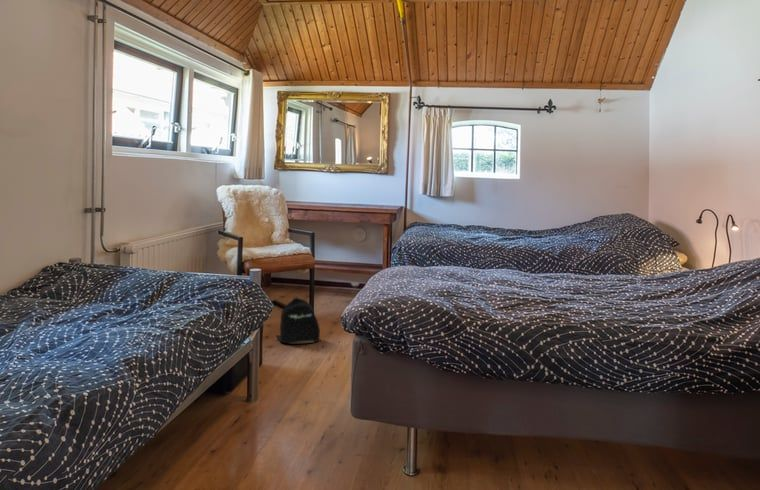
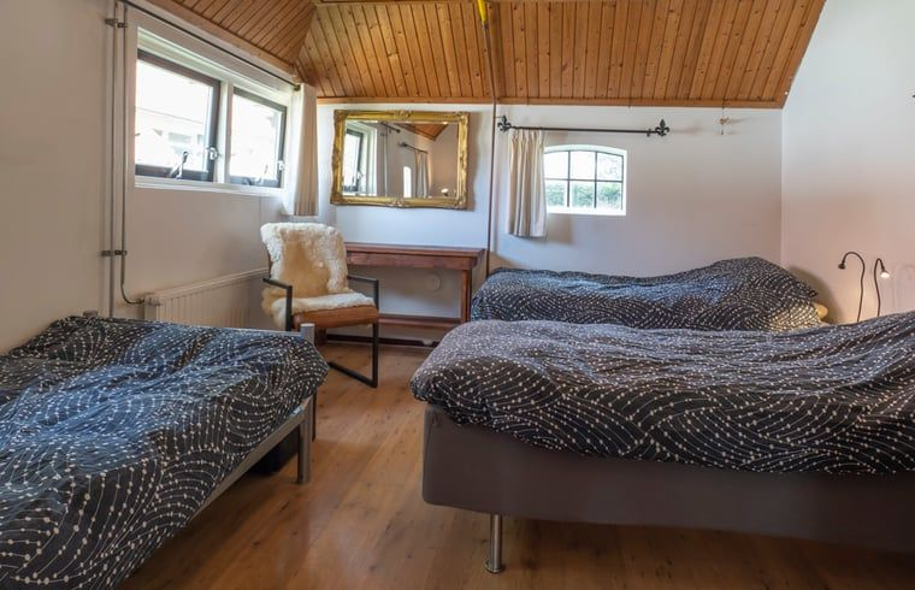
- backpack (298, 317)
